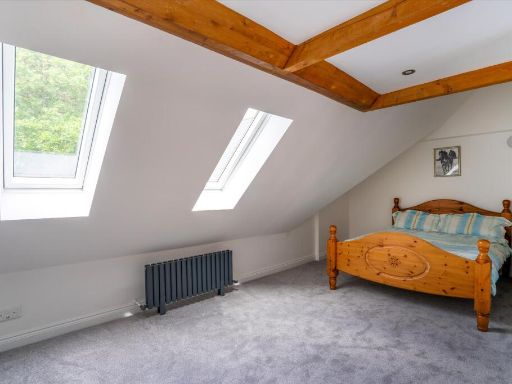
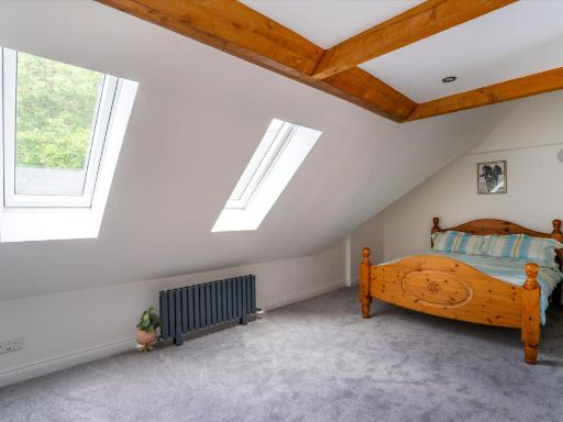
+ potted plant (150, 327)
